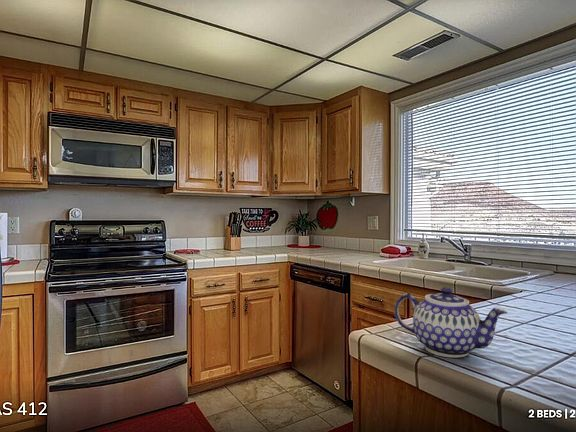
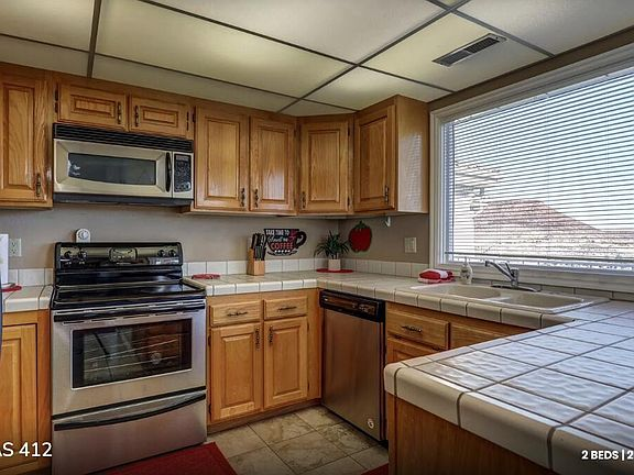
- teapot (446, 318)
